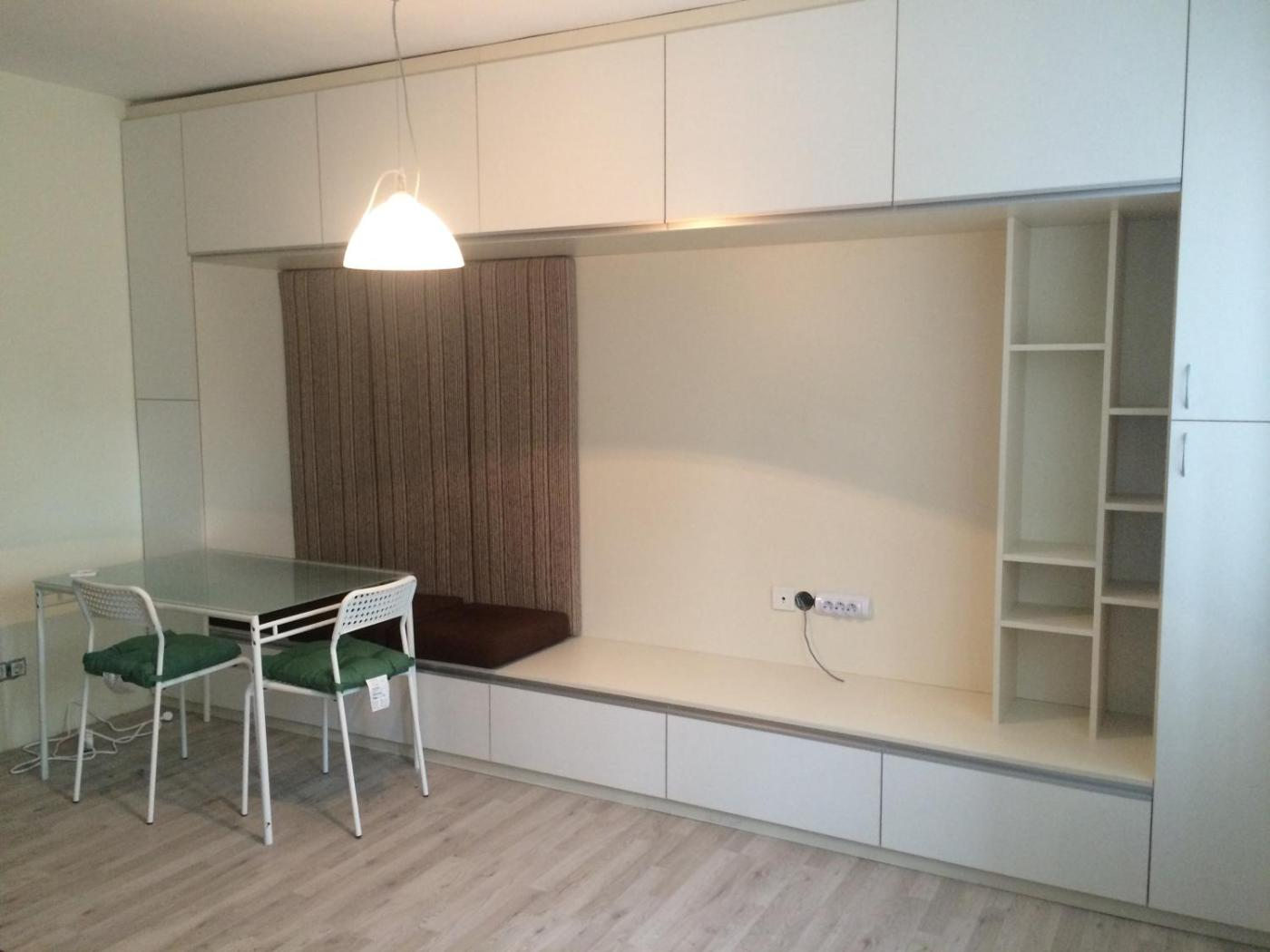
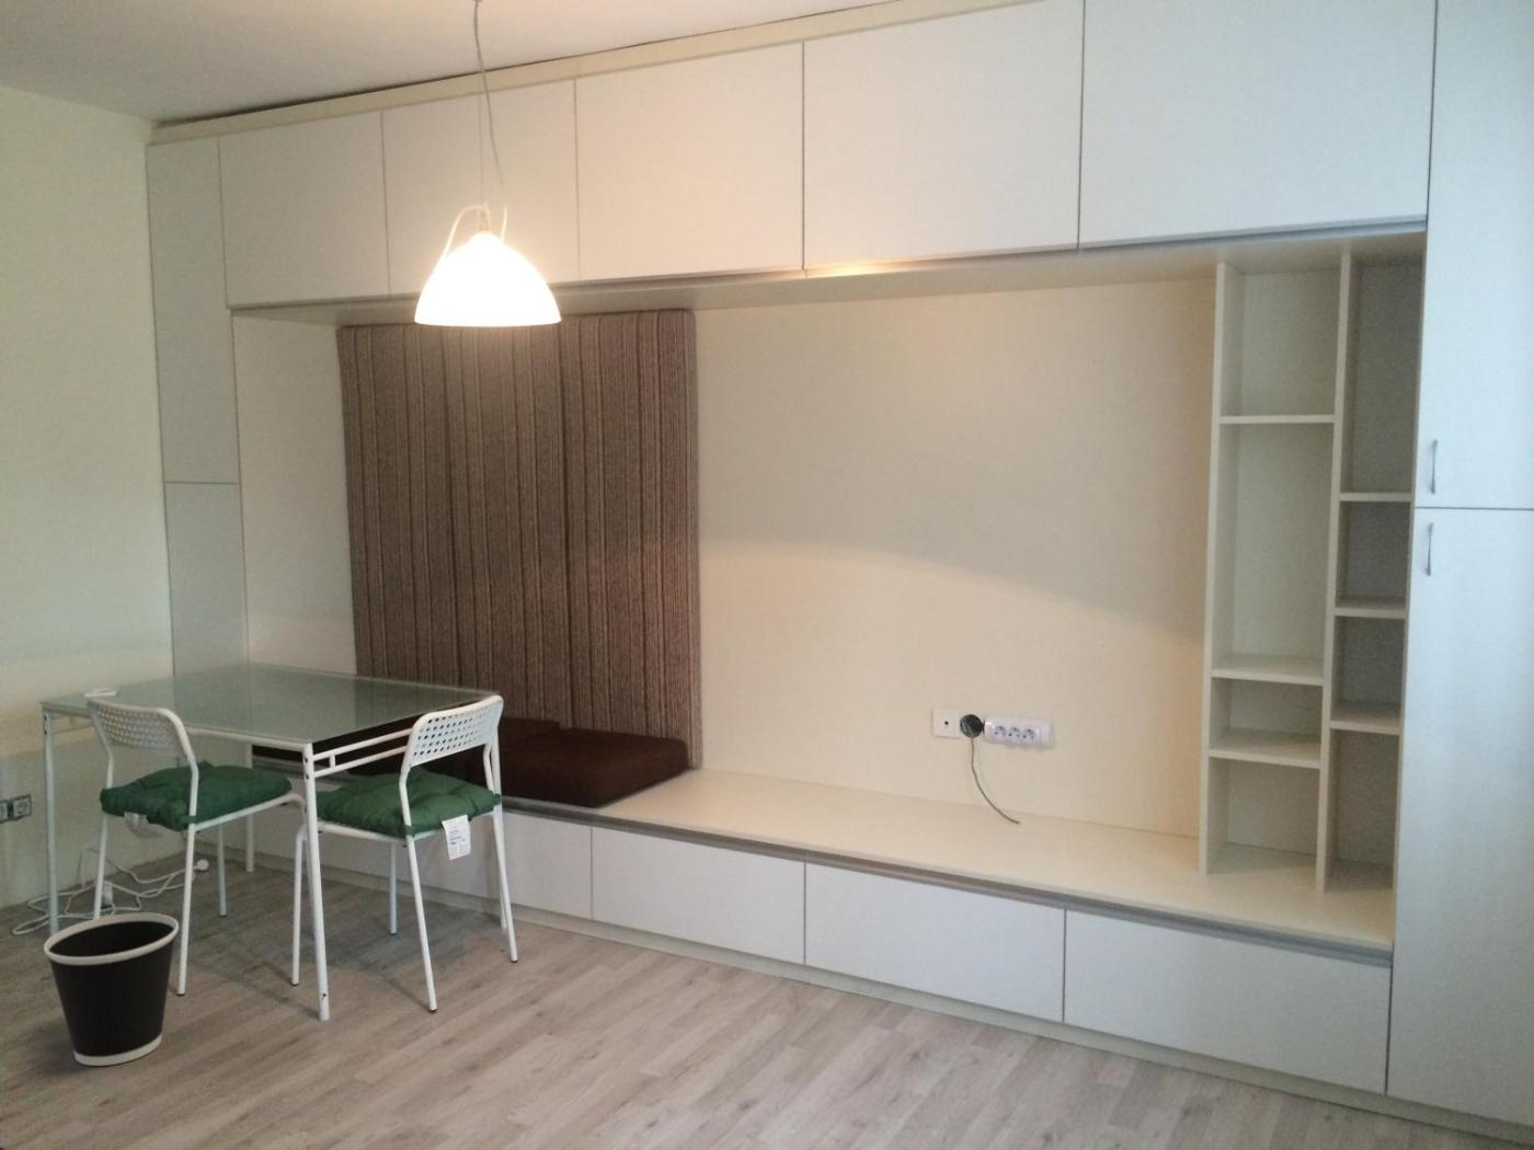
+ wastebasket (115, 991)
